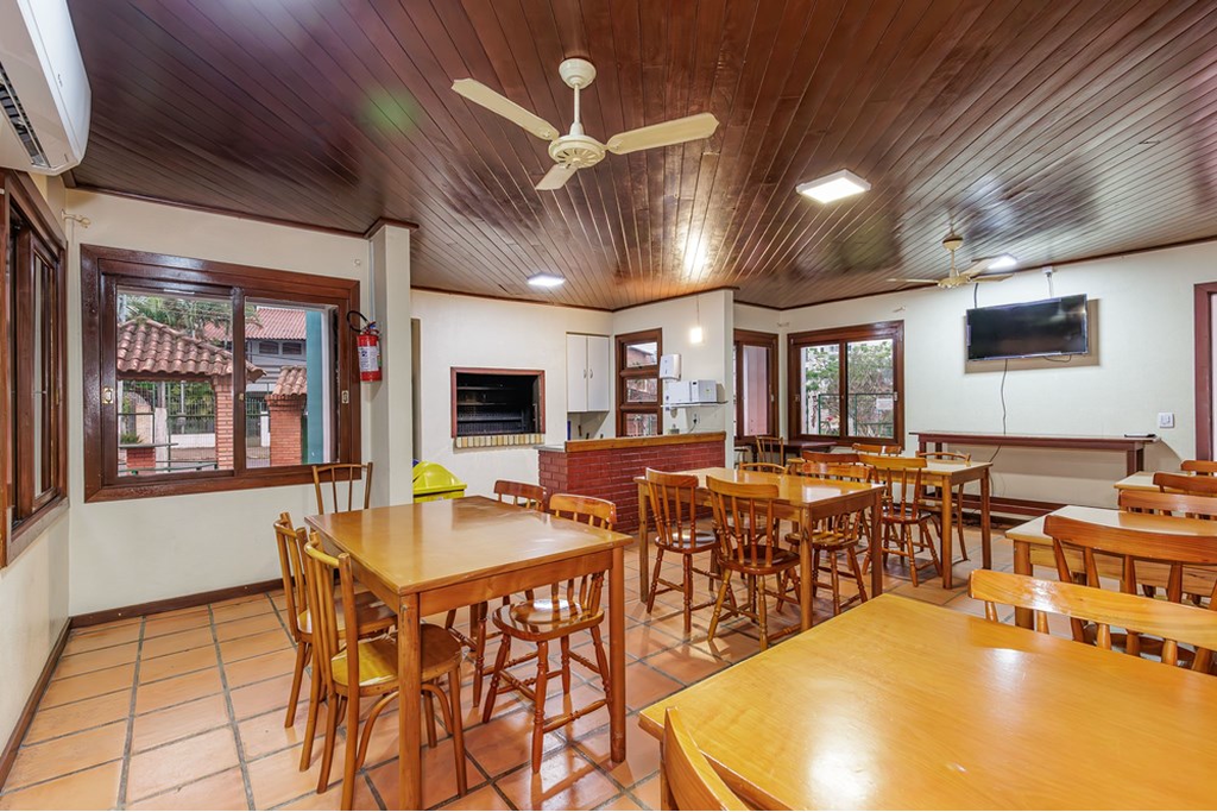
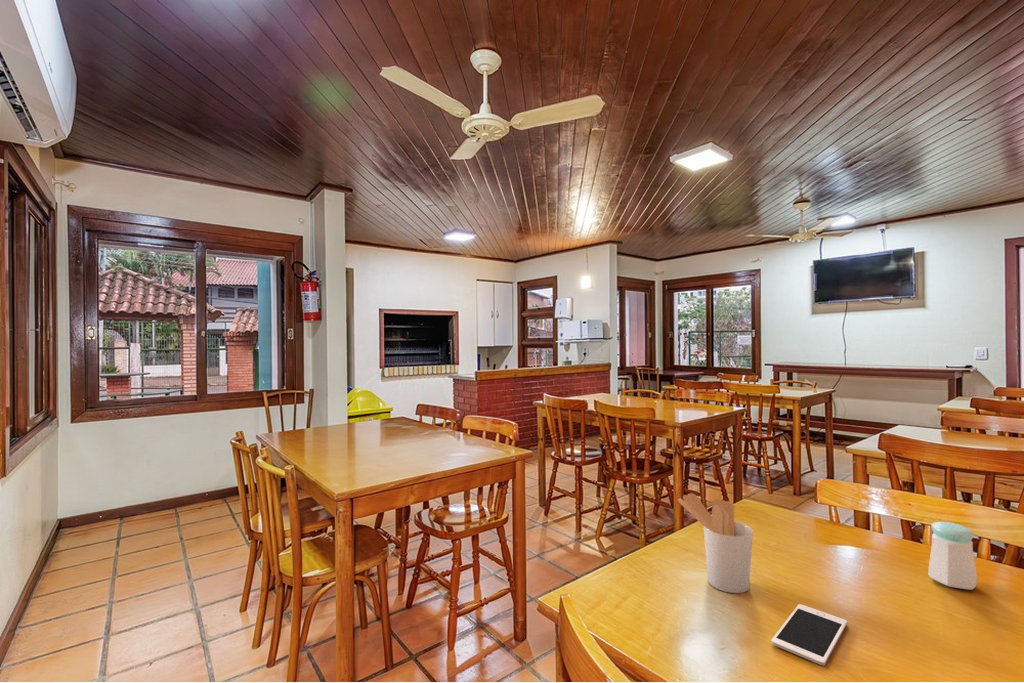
+ utensil holder (714, 538)
+ salt shaker (952, 553)
+ cell phone (810, 631)
